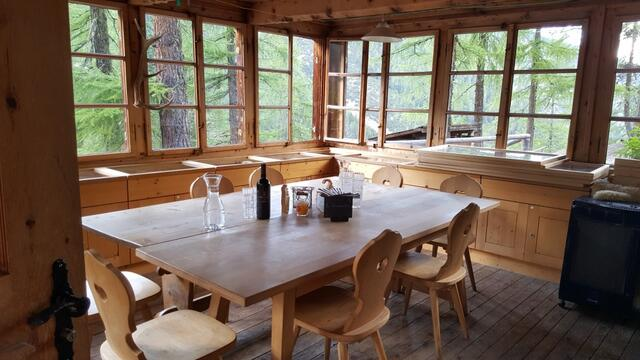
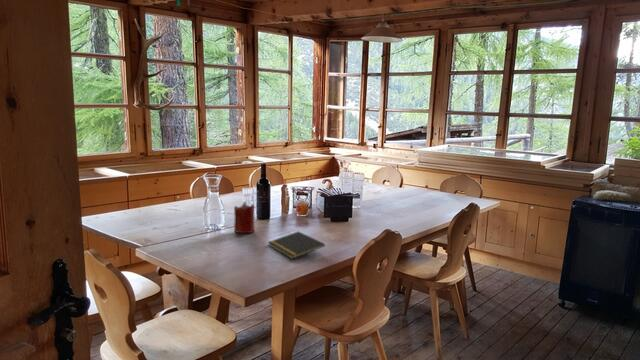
+ candle (244, 216)
+ notepad (295, 244)
